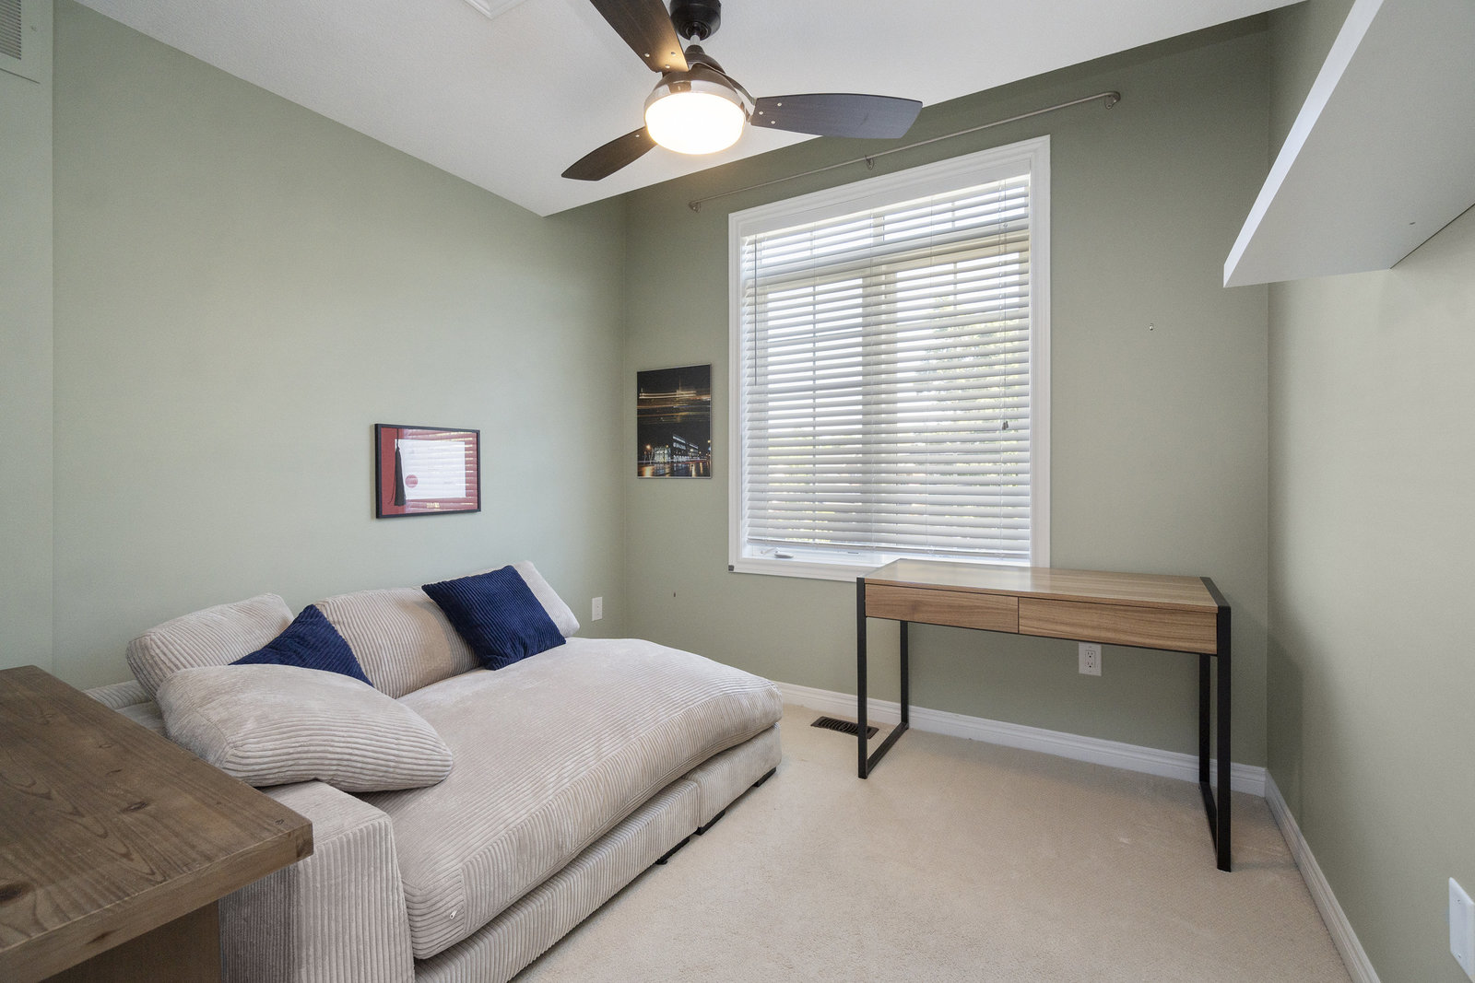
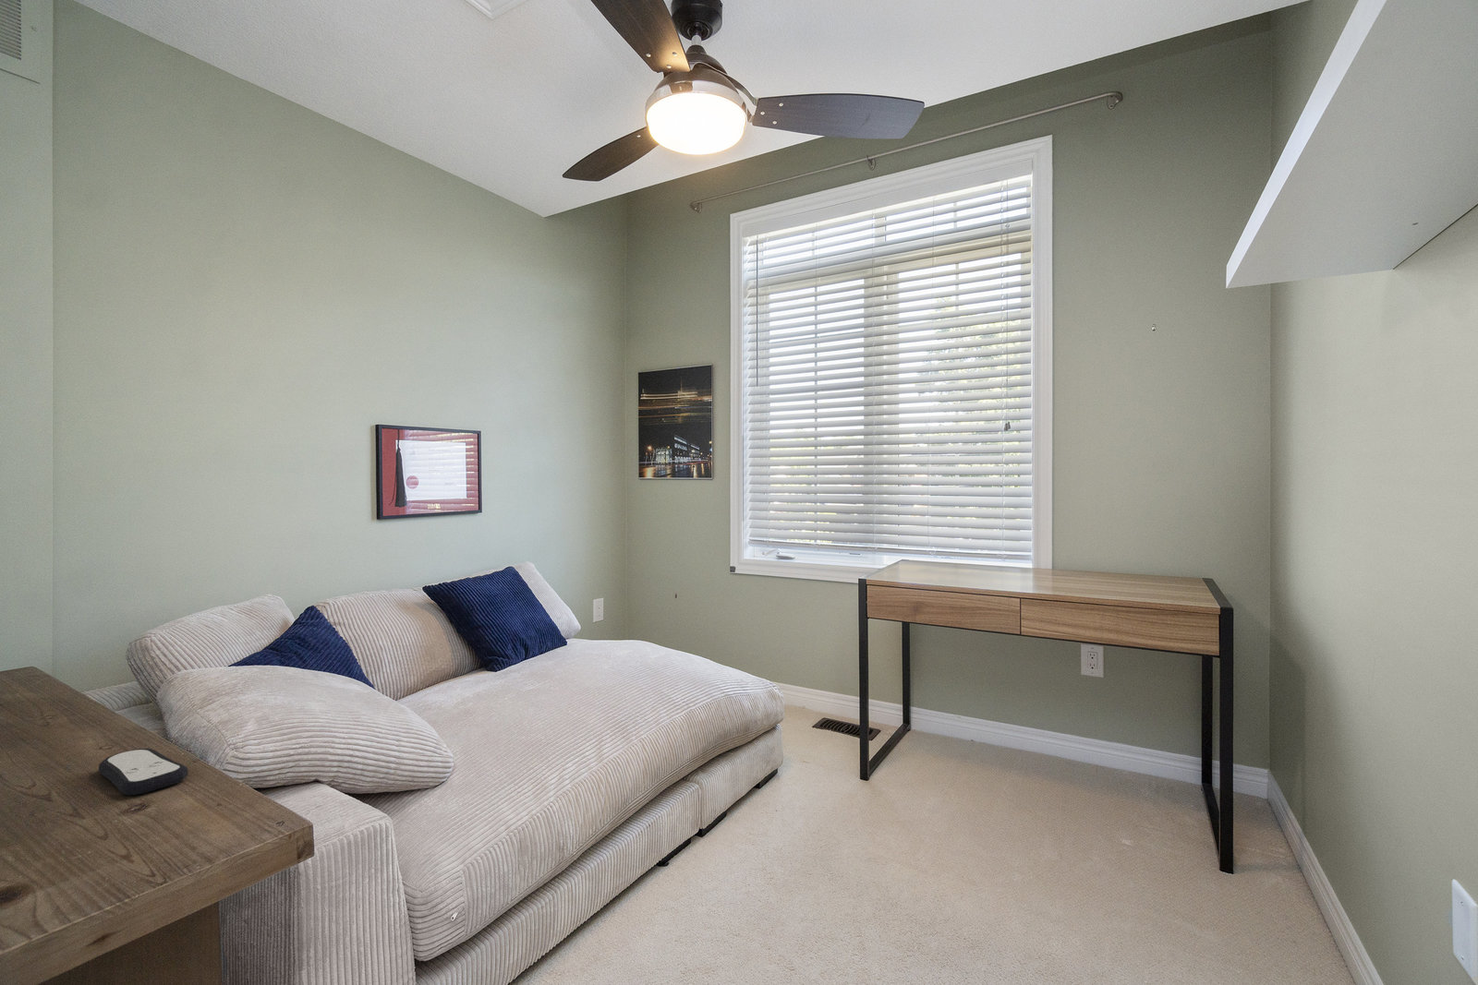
+ remote control (141, 770)
